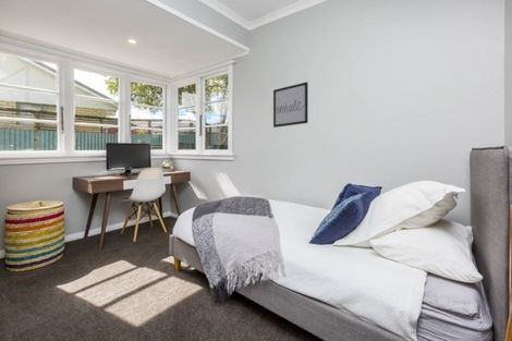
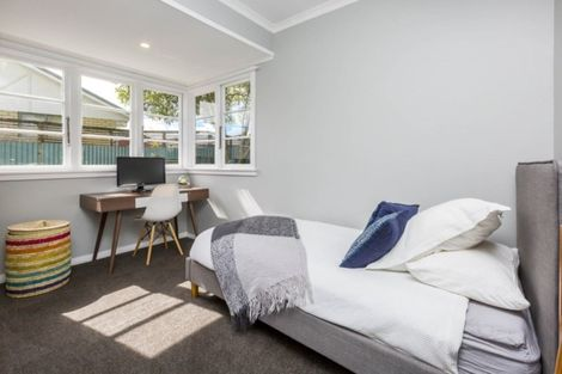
- wall art (290, 106)
